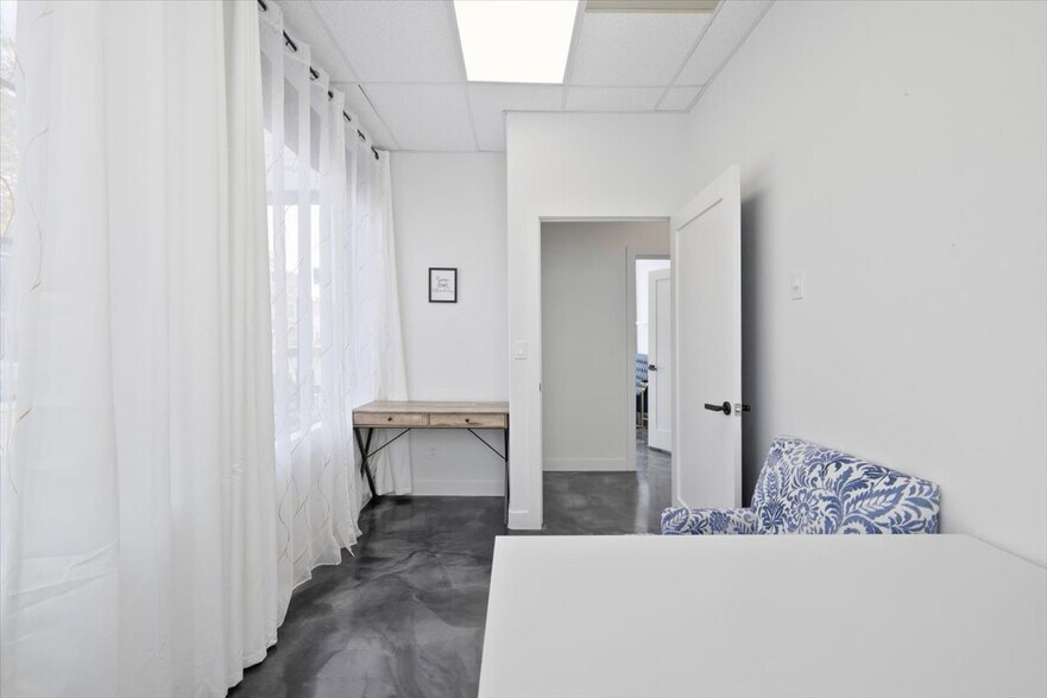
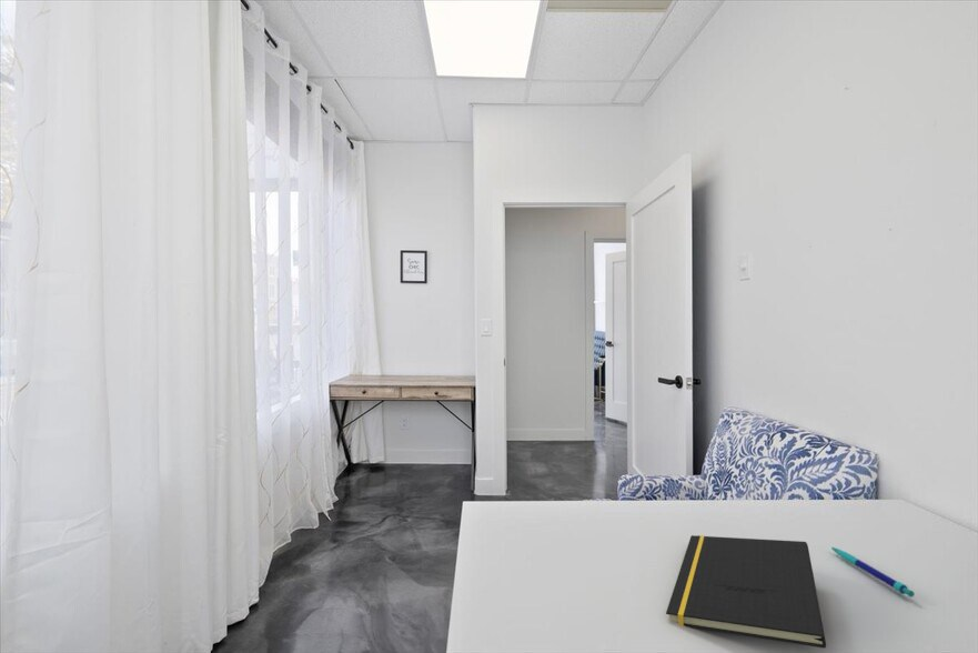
+ notepad (743, 579)
+ pen (867, 567)
